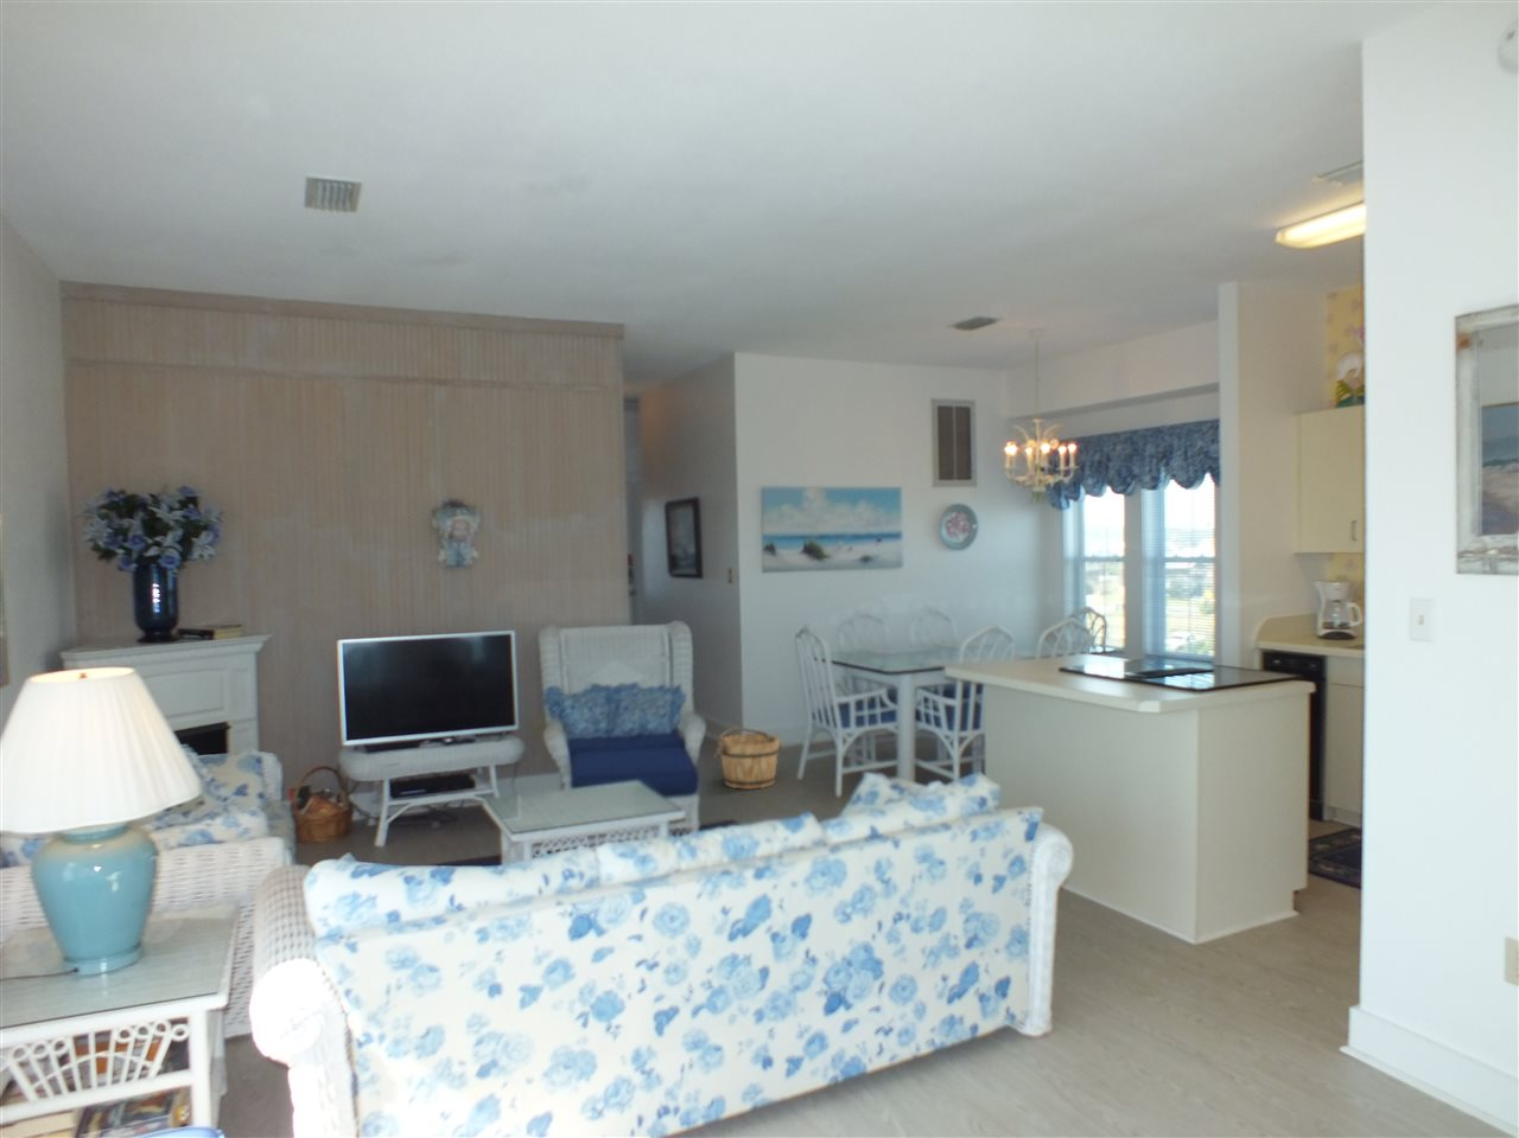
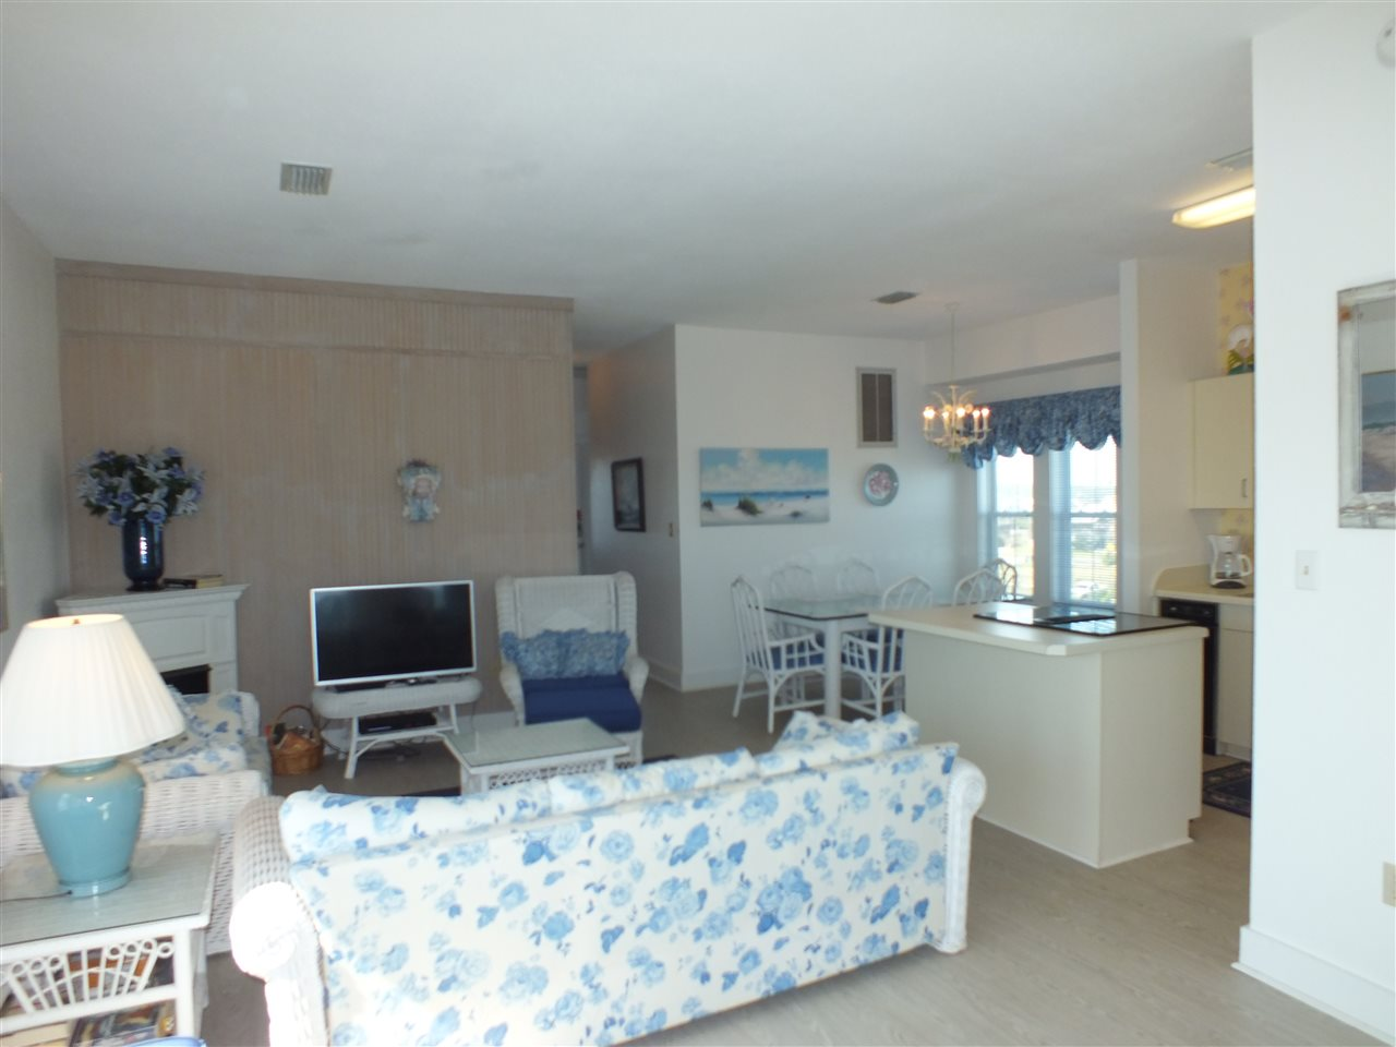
- bucket (749, 757)
